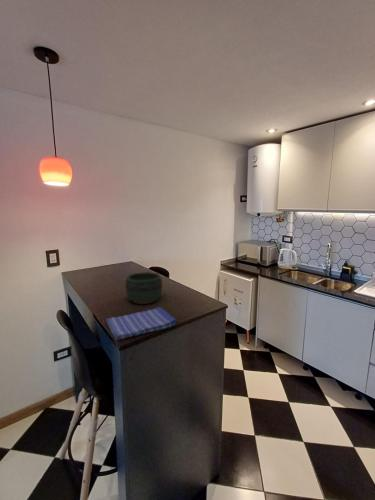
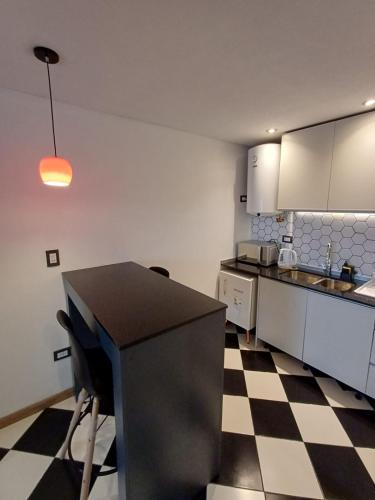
- bowl (144, 287)
- dish towel (141, 320)
